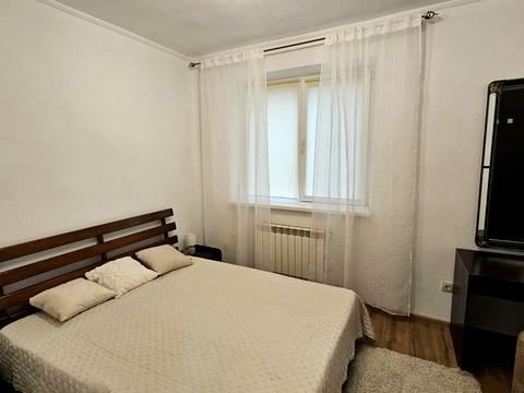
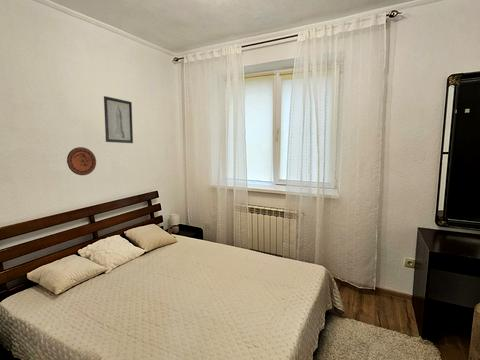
+ wall art (119, 121)
+ decorative plate (81, 161)
